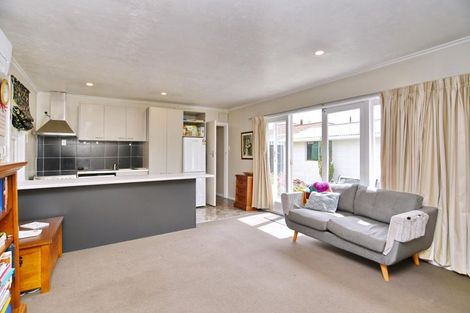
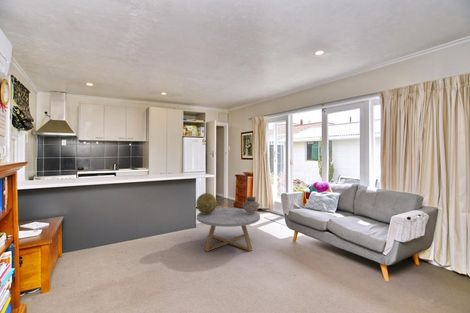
+ ceramic pot (250, 205)
+ coffee table (228, 226)
+ decorative sphere (206, 203)
